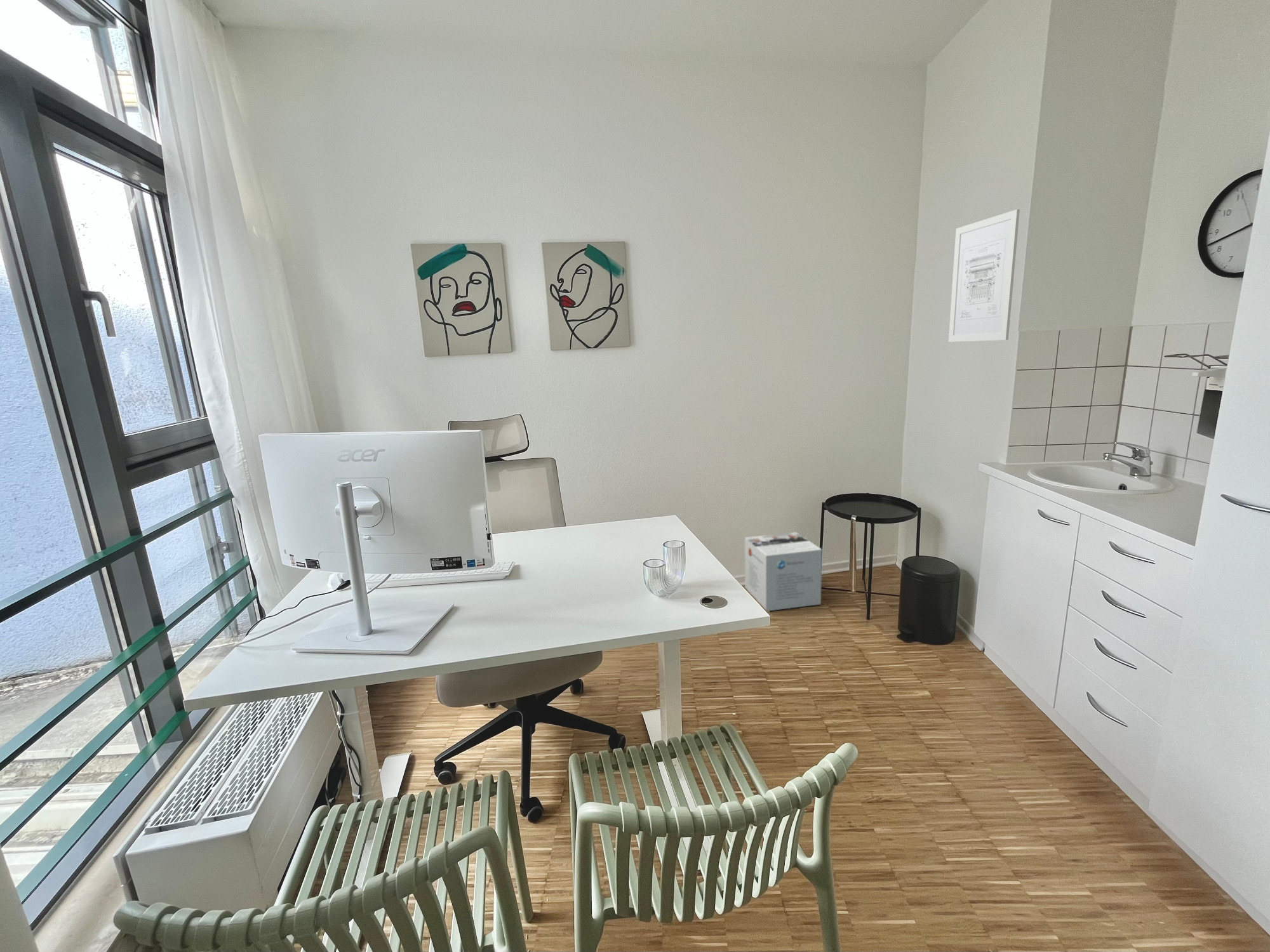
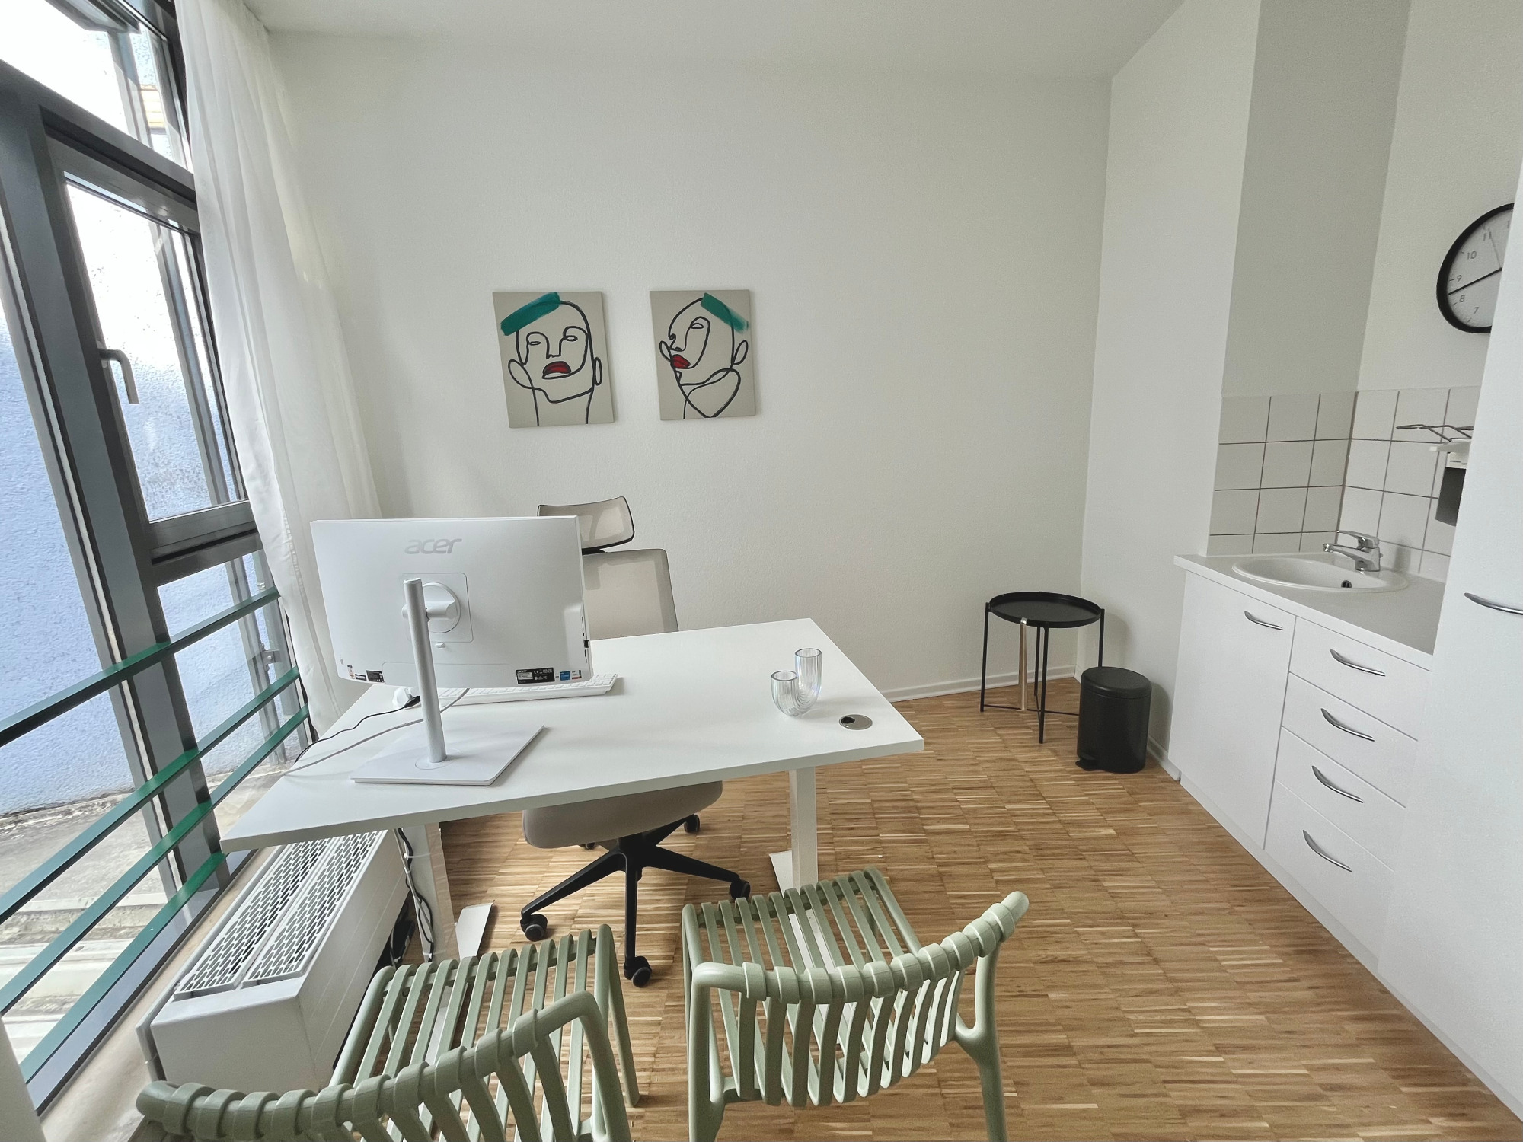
- wall art (980, 281)
- cardboard box (781, 569)
